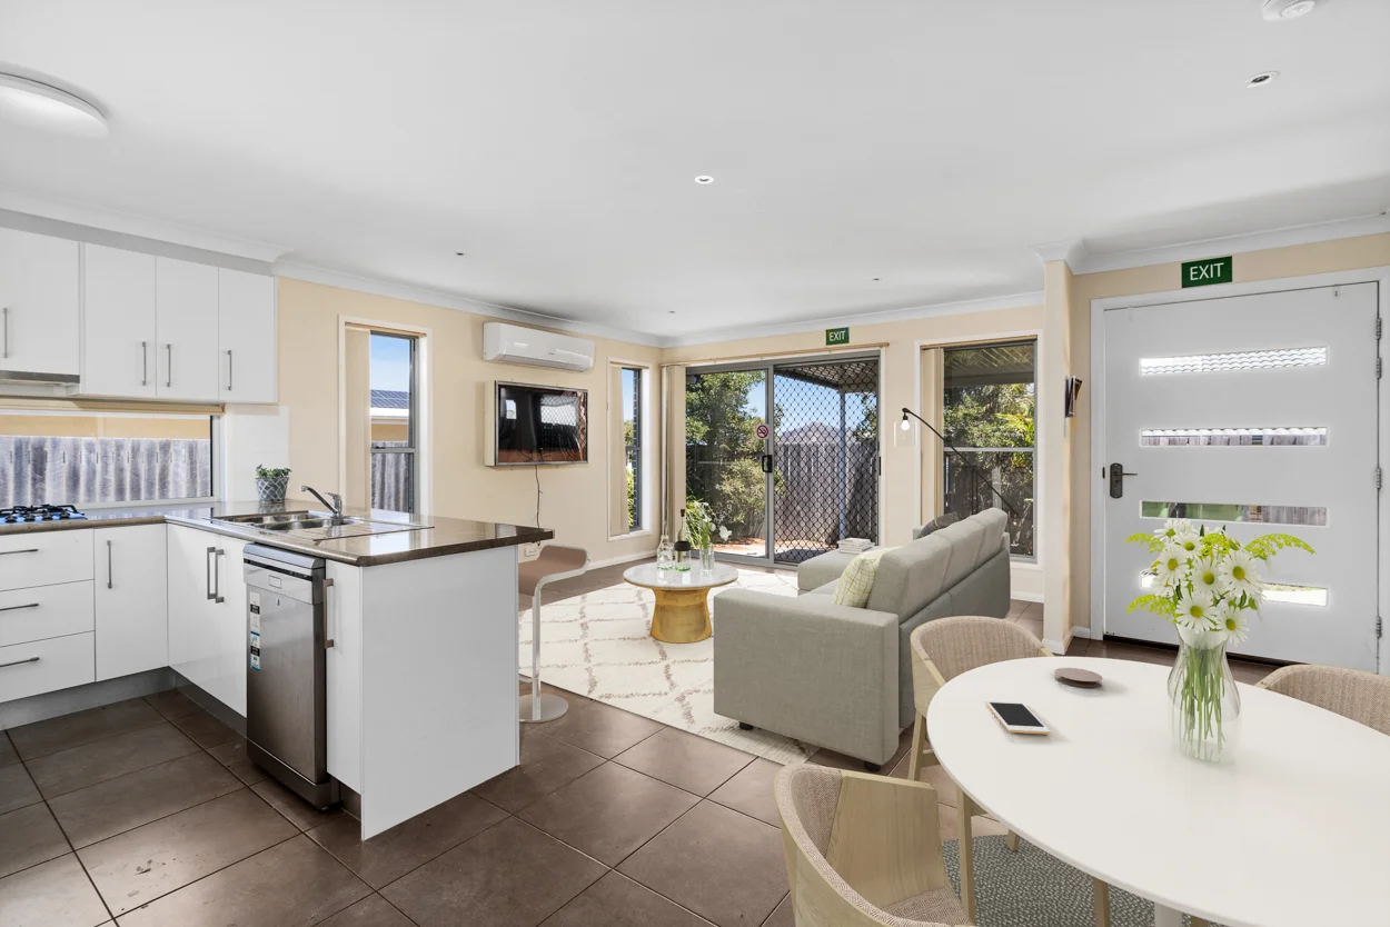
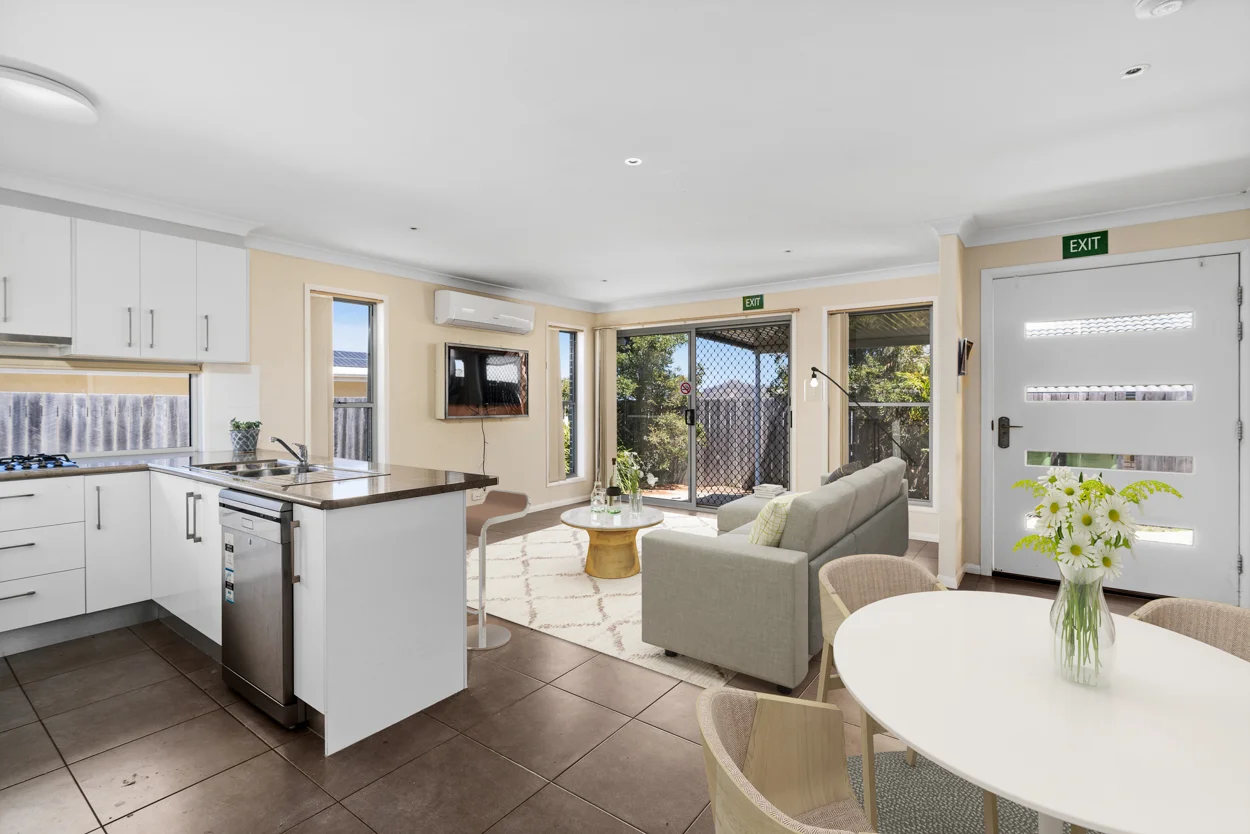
- coaster (1078, 677)
- cell phone (1015, 716)
